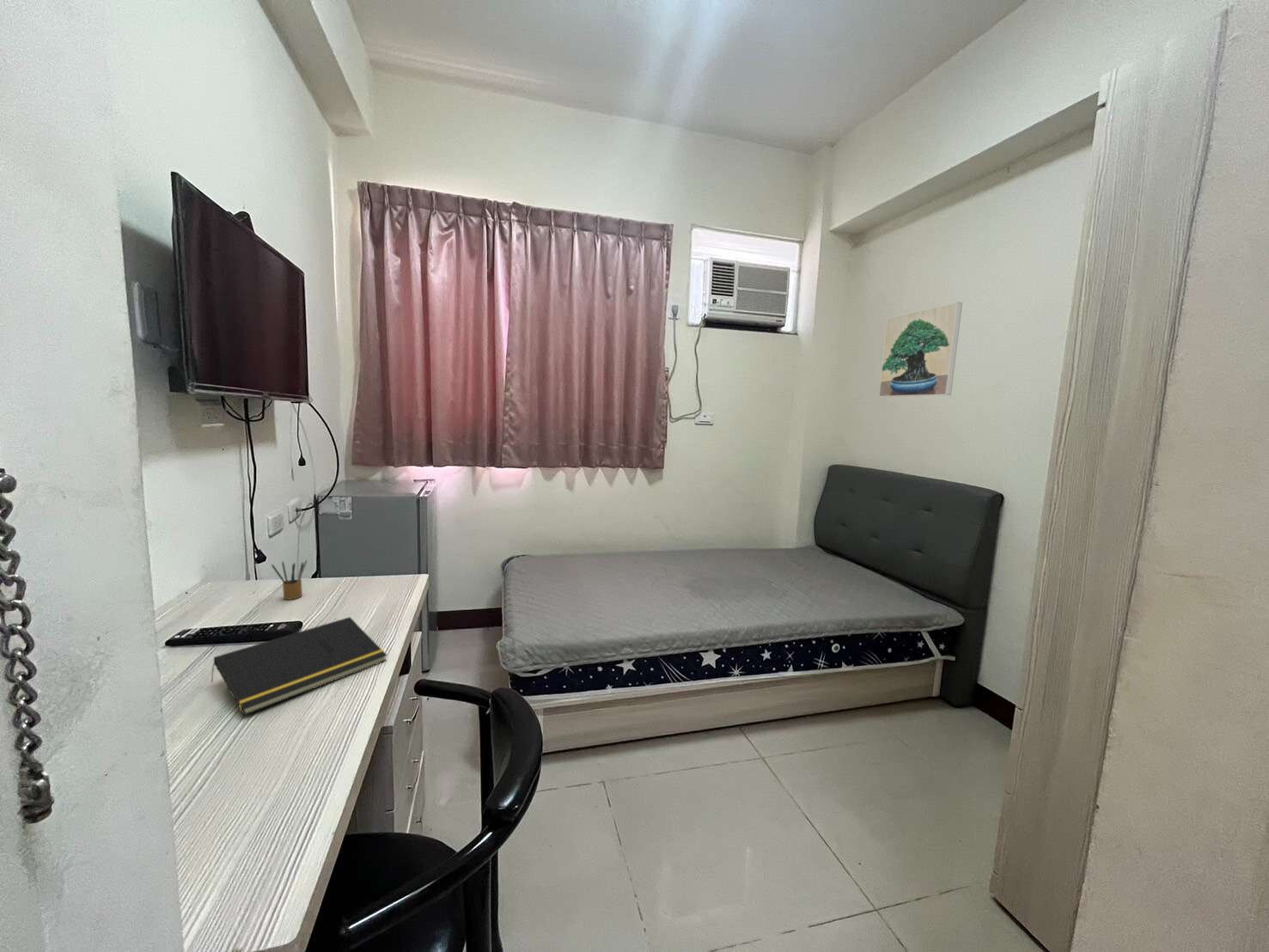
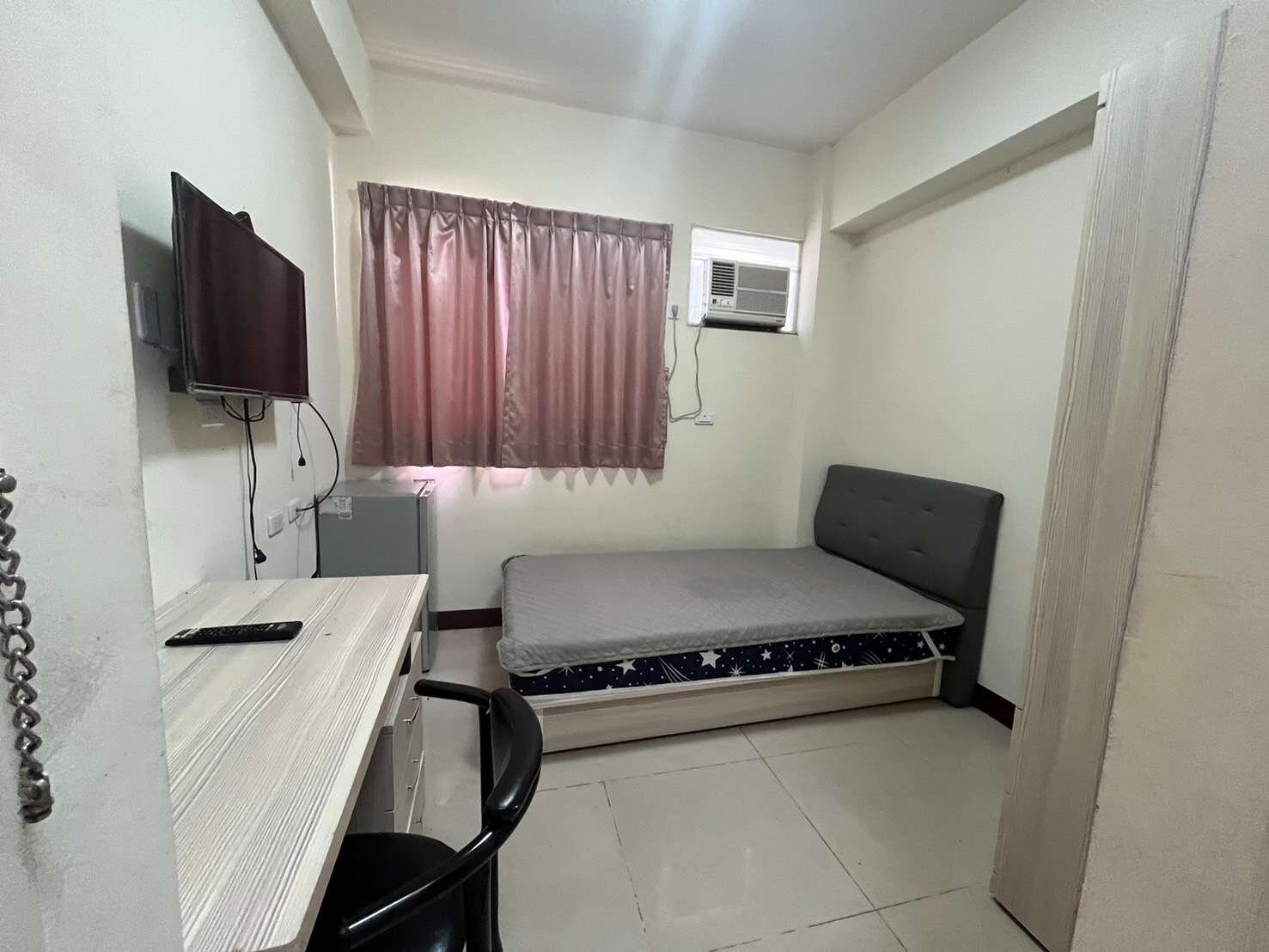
- notepad (304, 658)
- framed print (916, 354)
- pencil box (291, 578)
